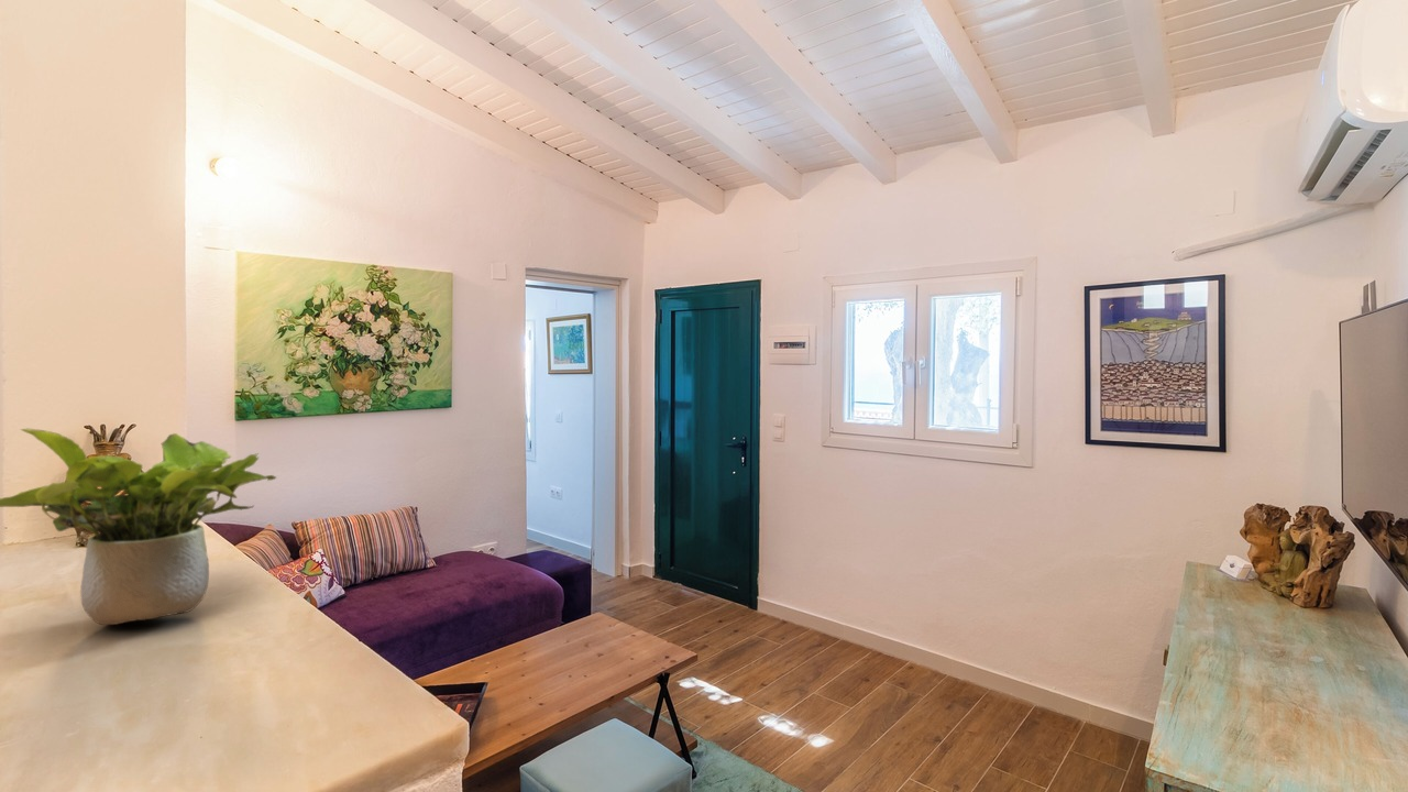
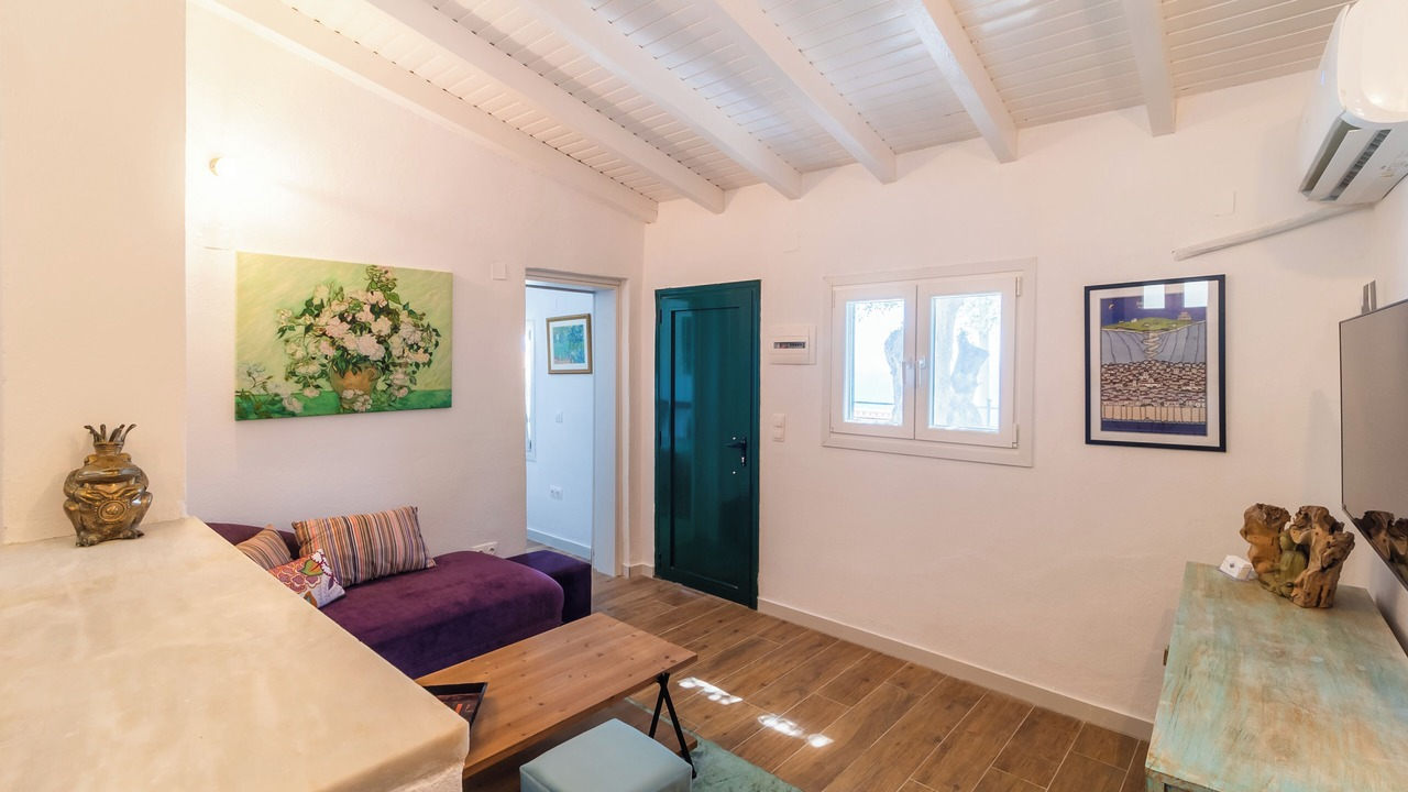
- potted plant (152, 519)
